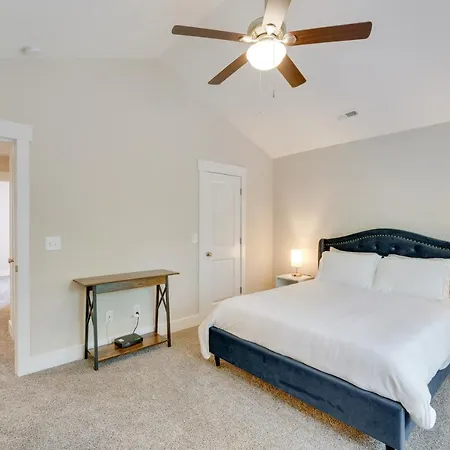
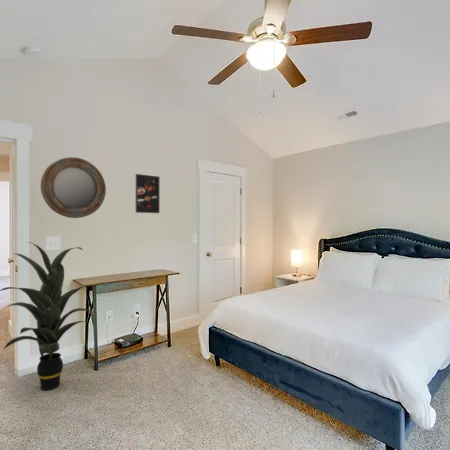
+ home mirror (75, 187)
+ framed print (147, 194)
+ indoor plant (43, 313)
